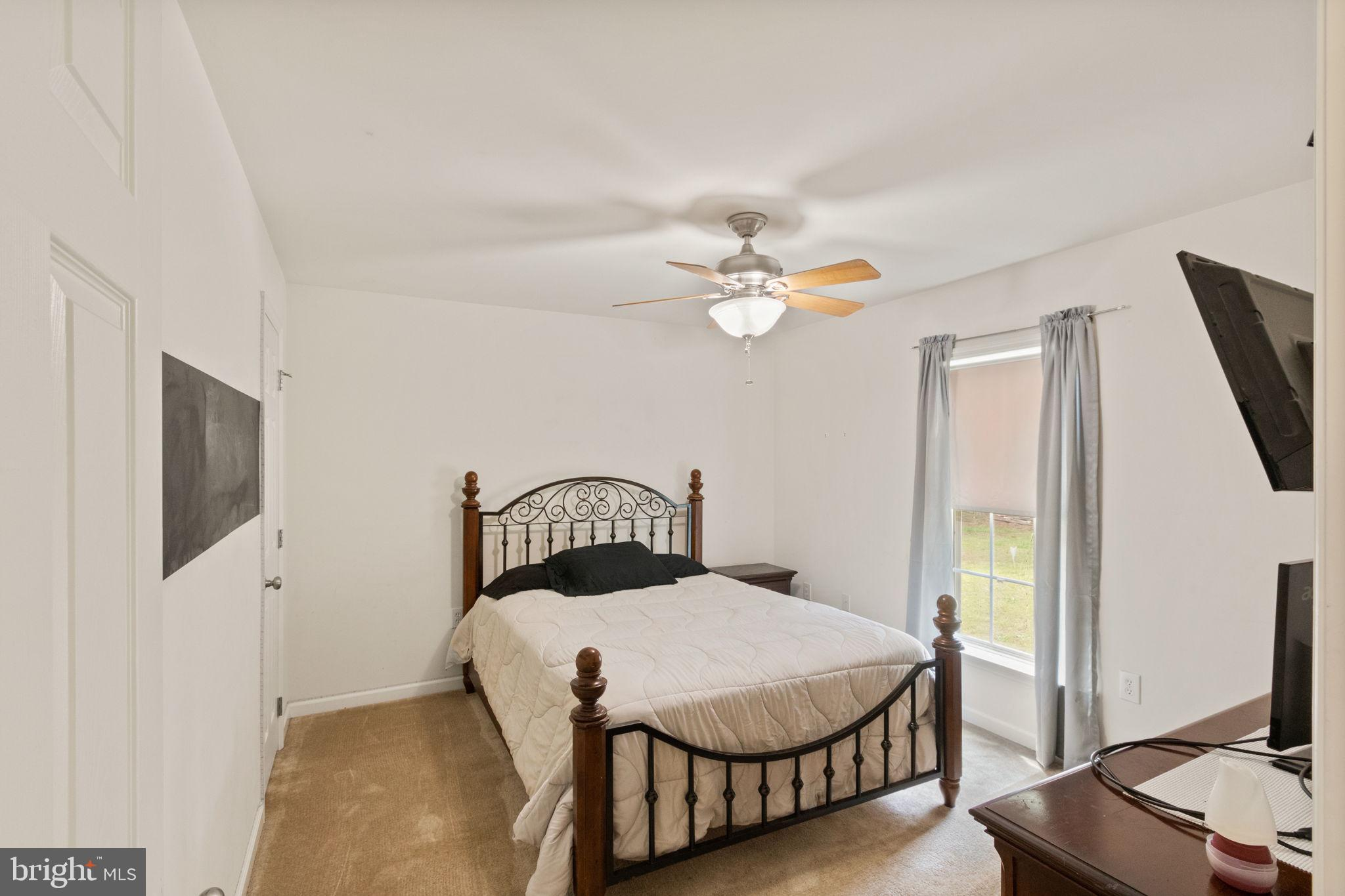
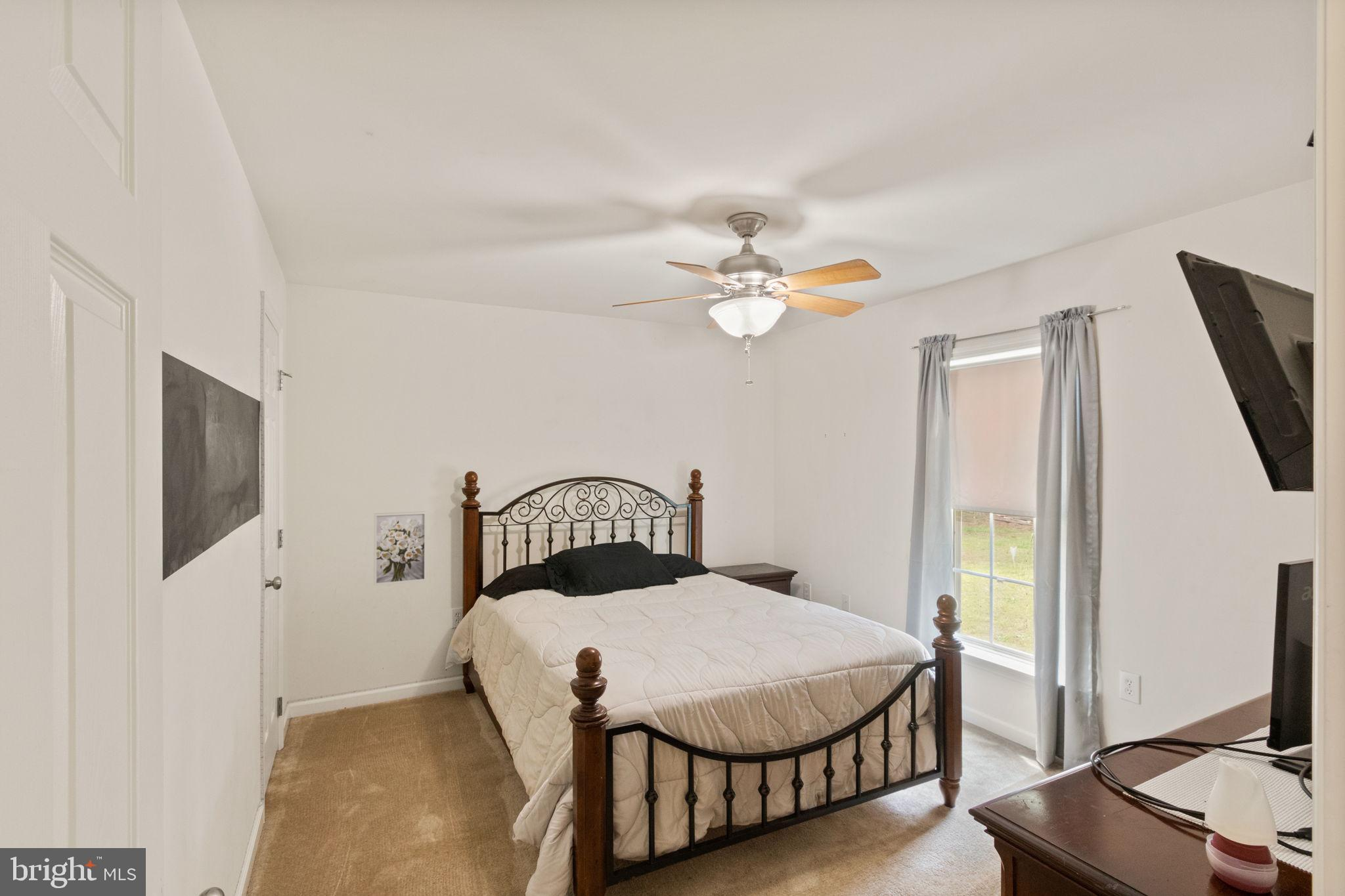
+ wall art (401, 547)
